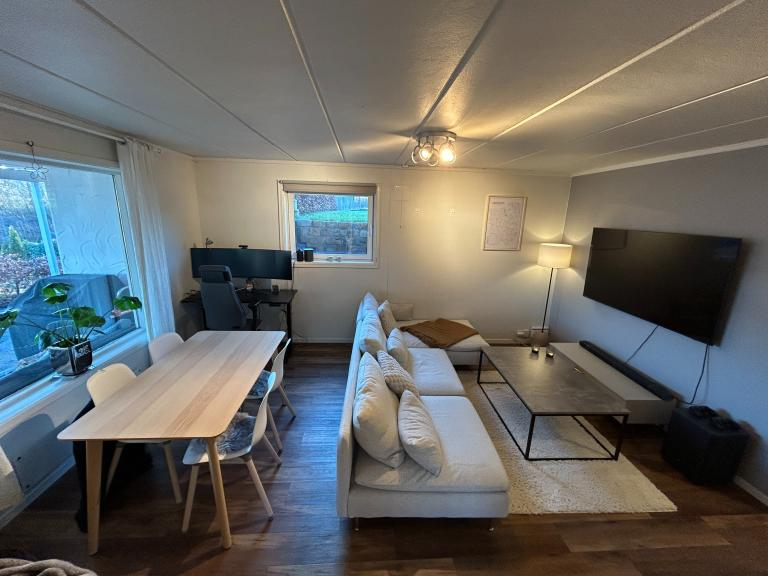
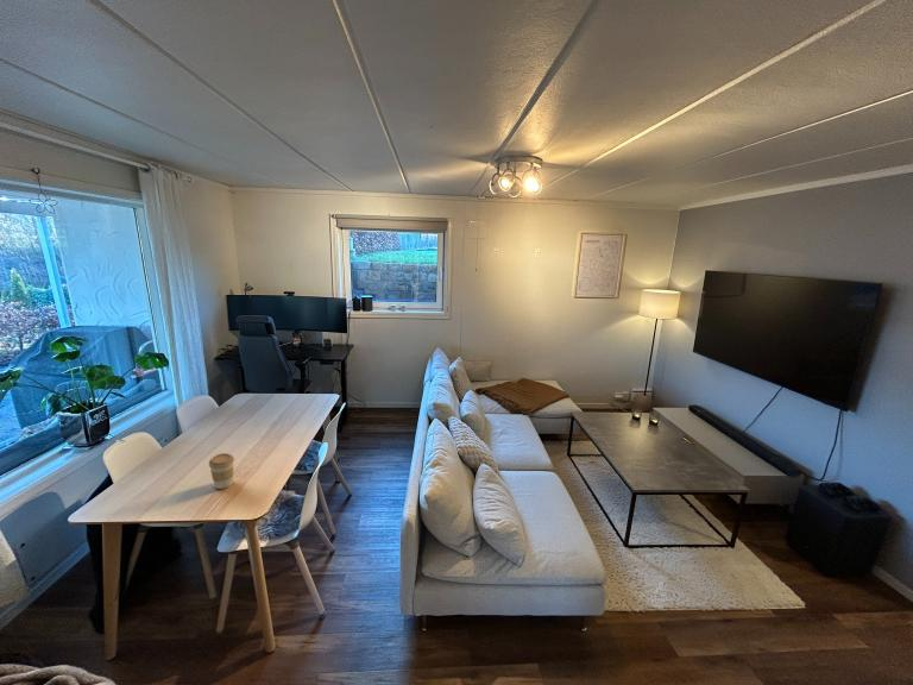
+ coffee cup (222, 470)
